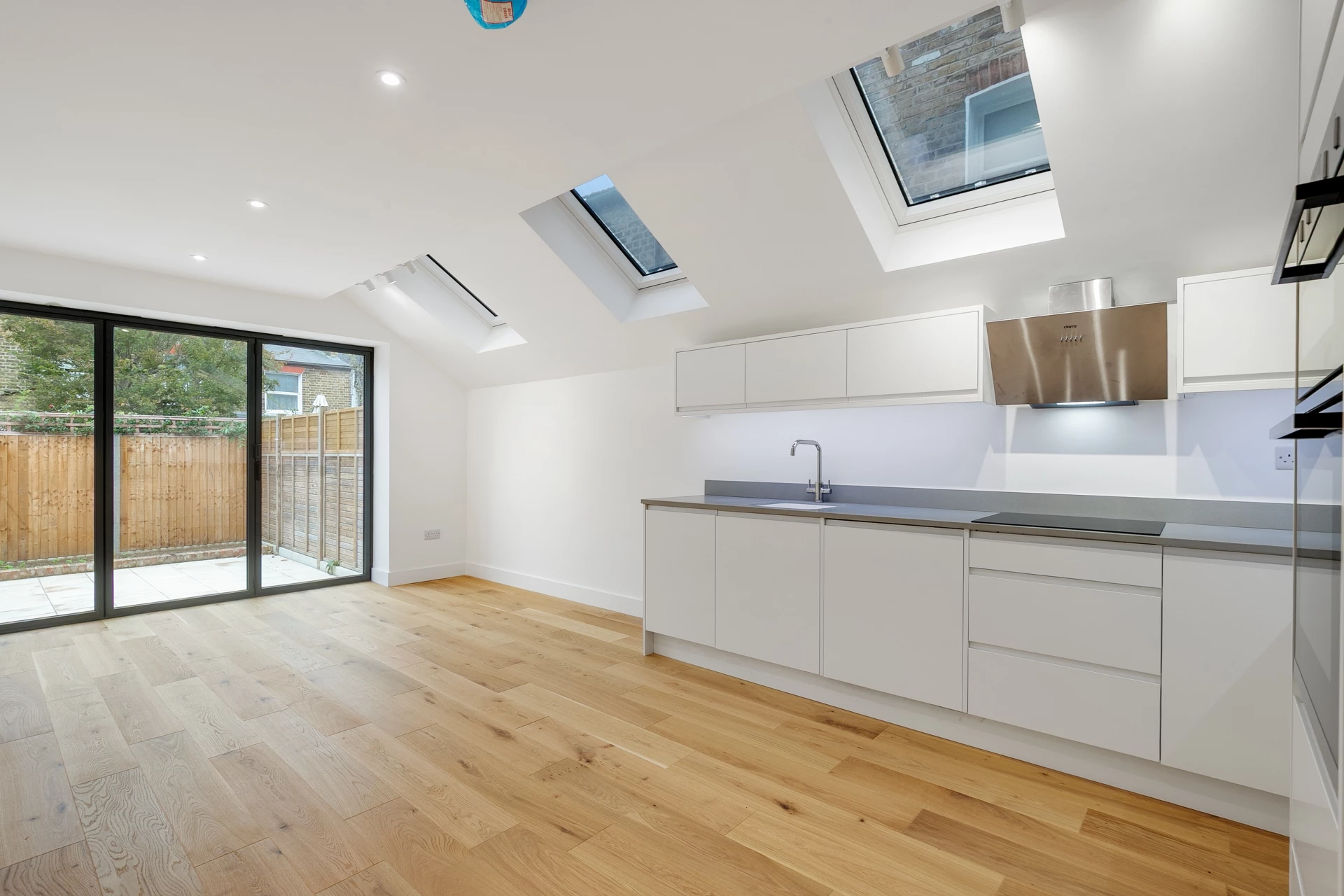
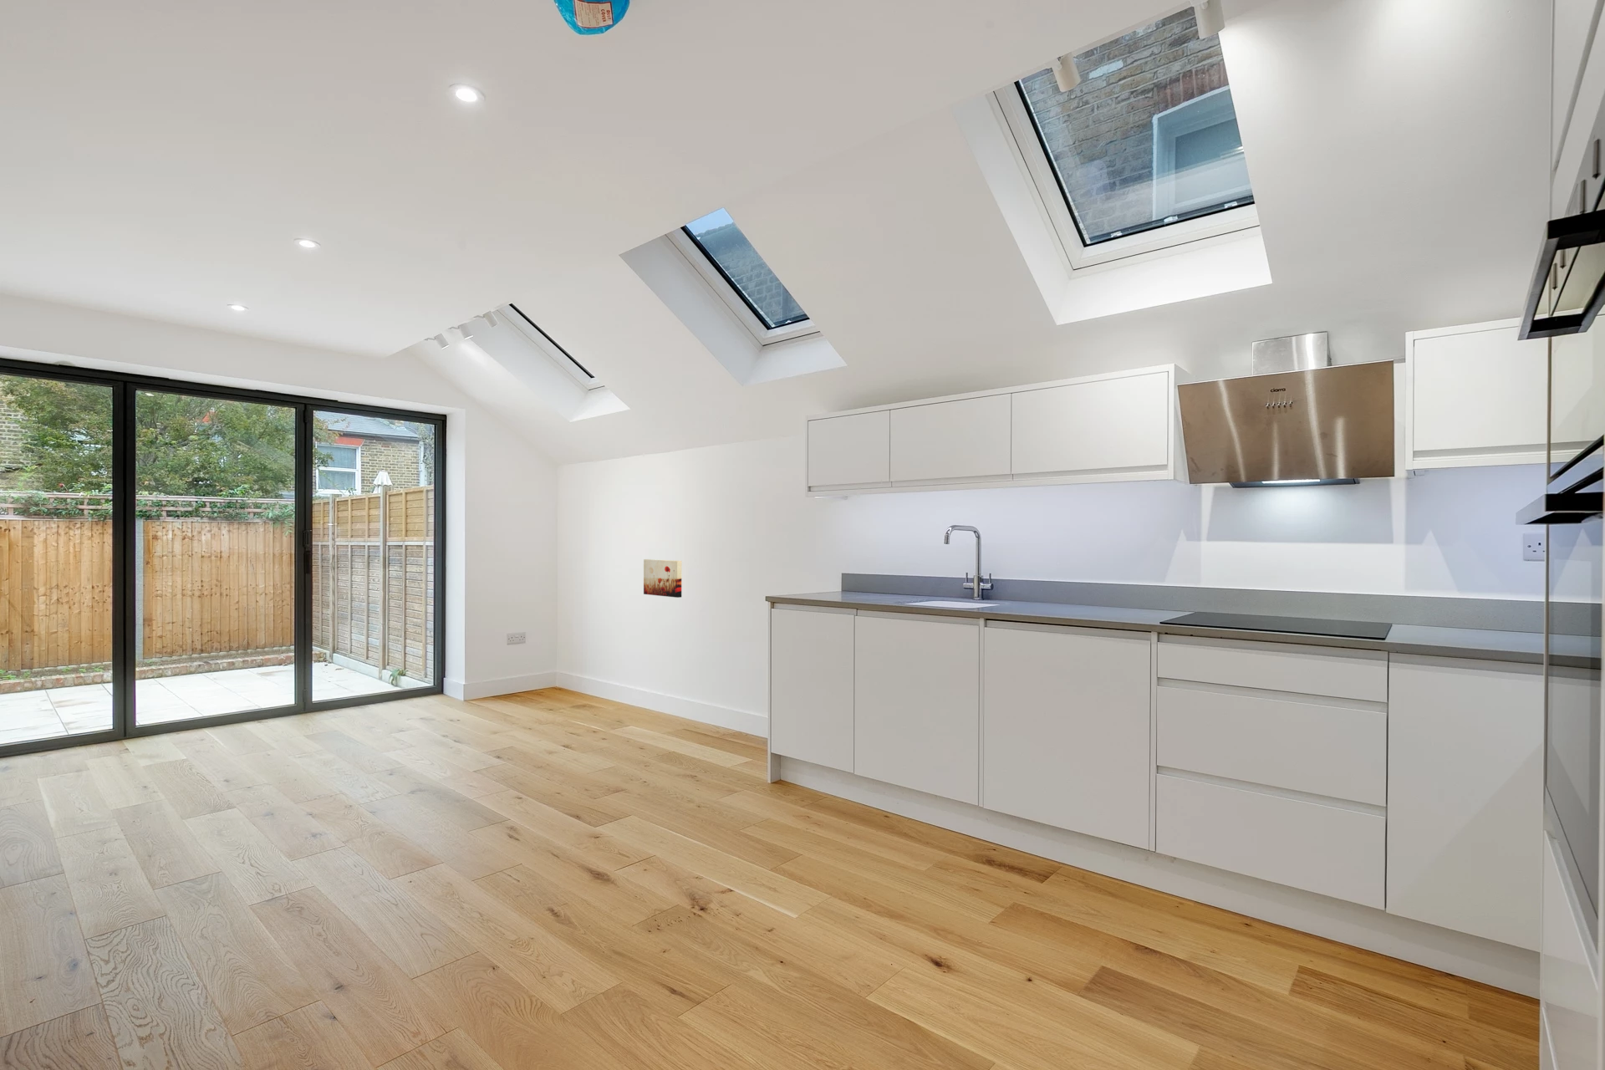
+ wall art (662, 578)
